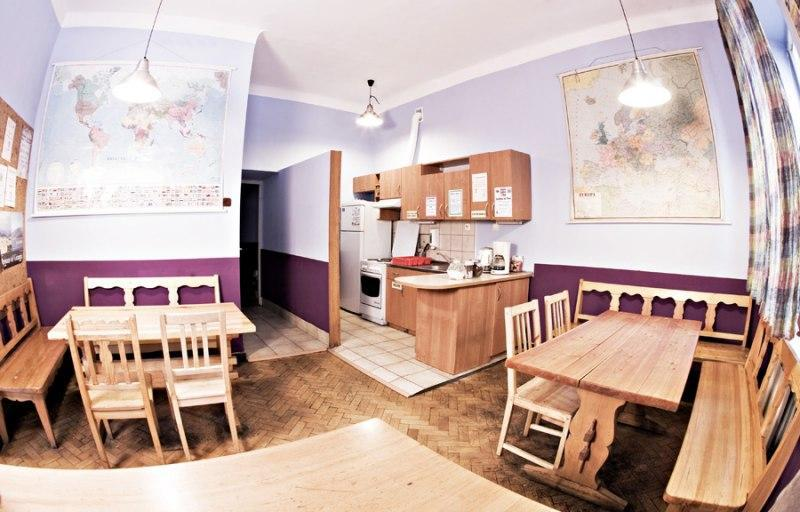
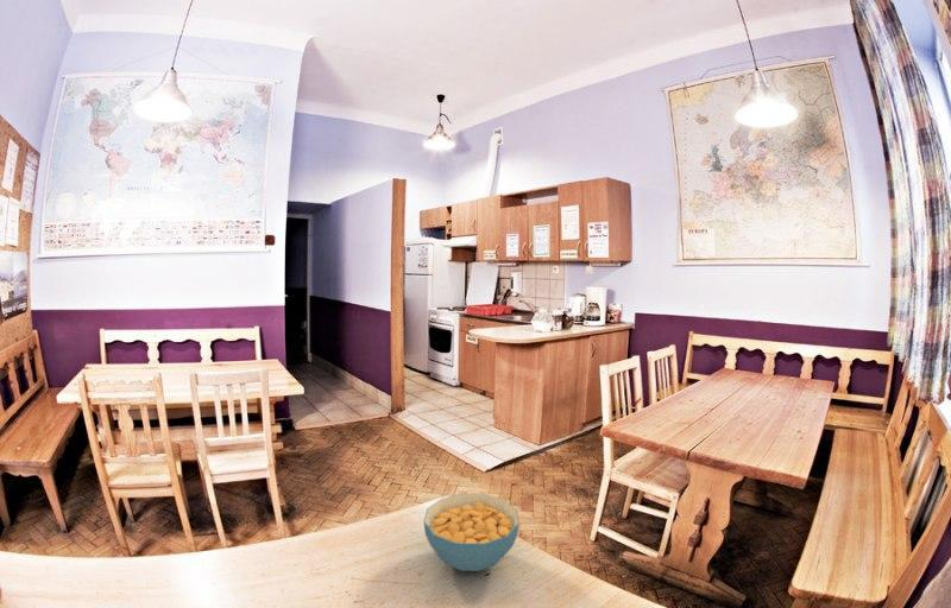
+ cereal bowl (471, 538)
